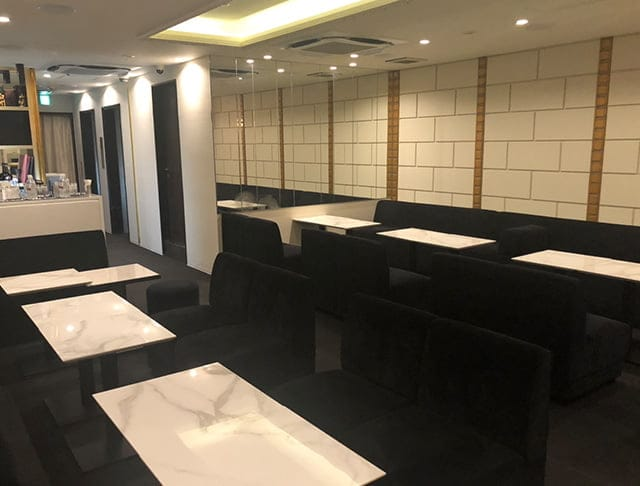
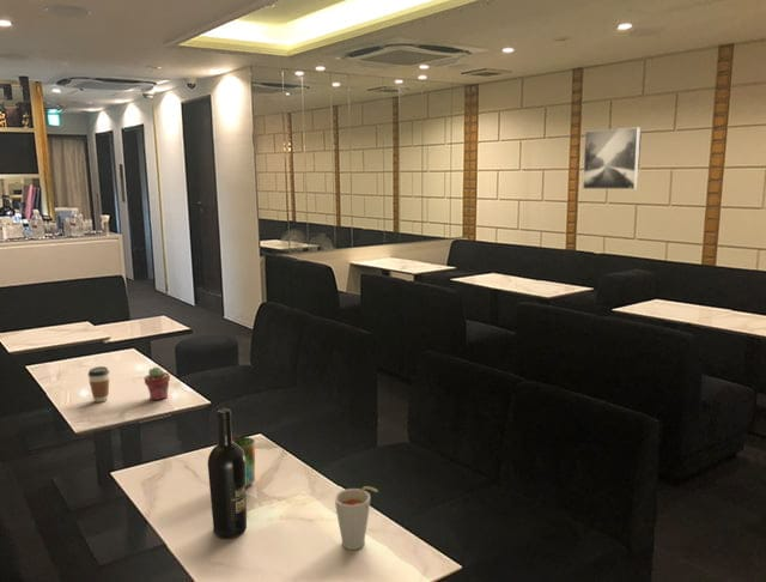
+ wine bottle (226, 471)
+ cup (357, 515)
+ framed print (609, 159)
+ potted succulent (157, 382)
+ coffee cup (99, 384)
+ cup (245, 462)
